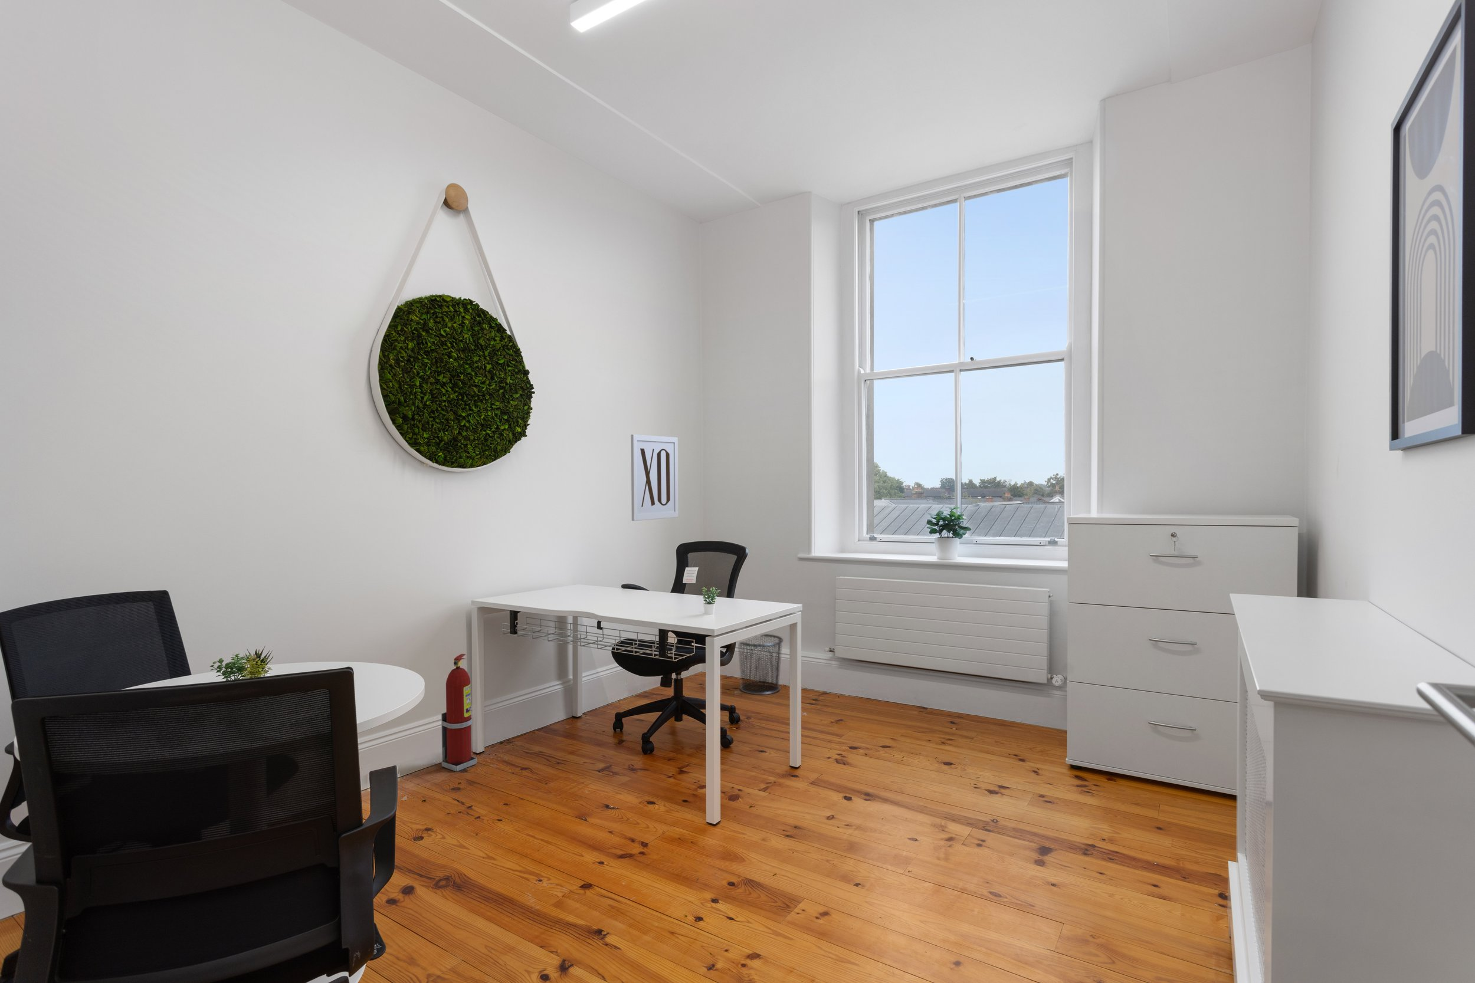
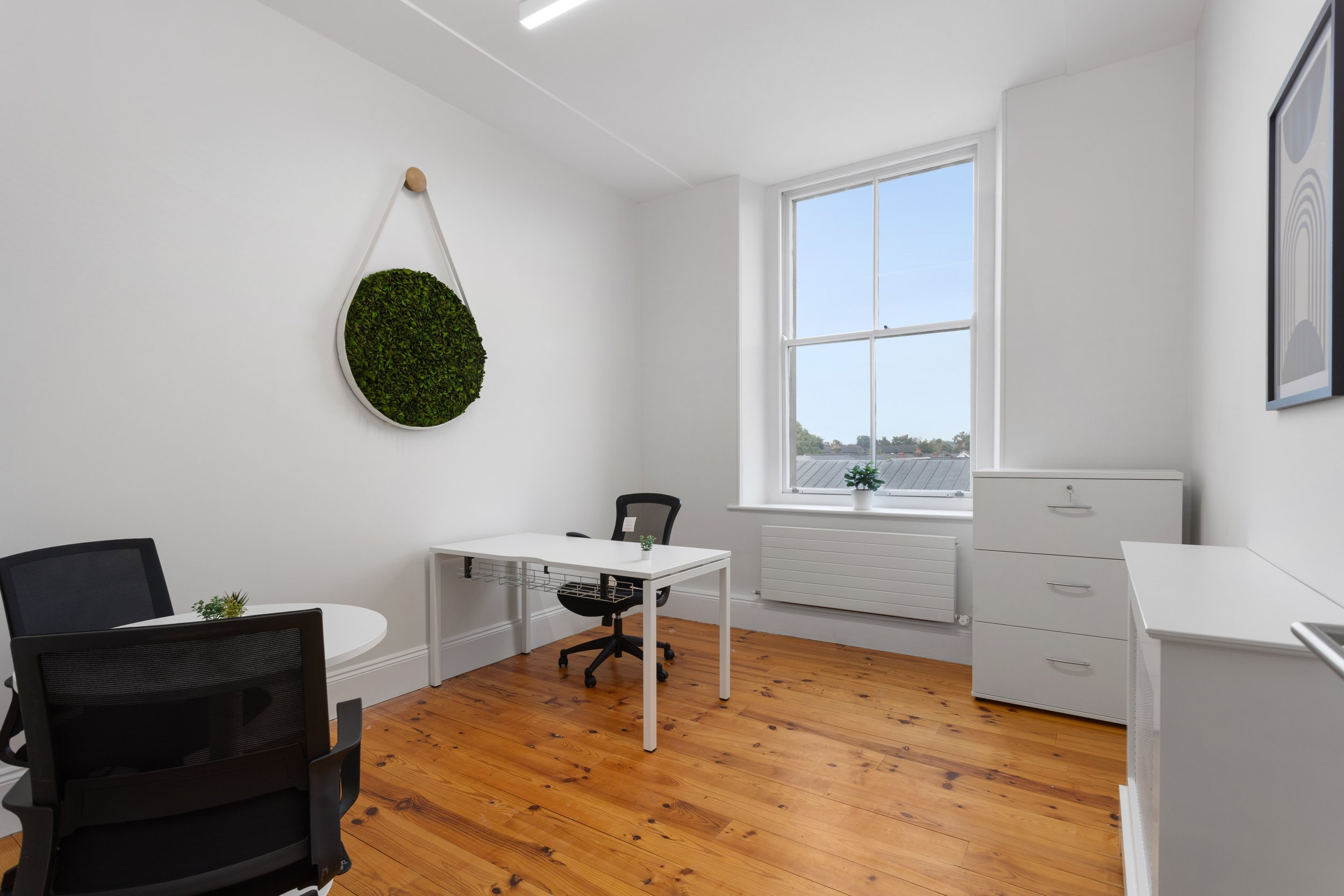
- fire extinguisher (459, 711)
- waste bin (759, 664)
- wall art (655, 477)
